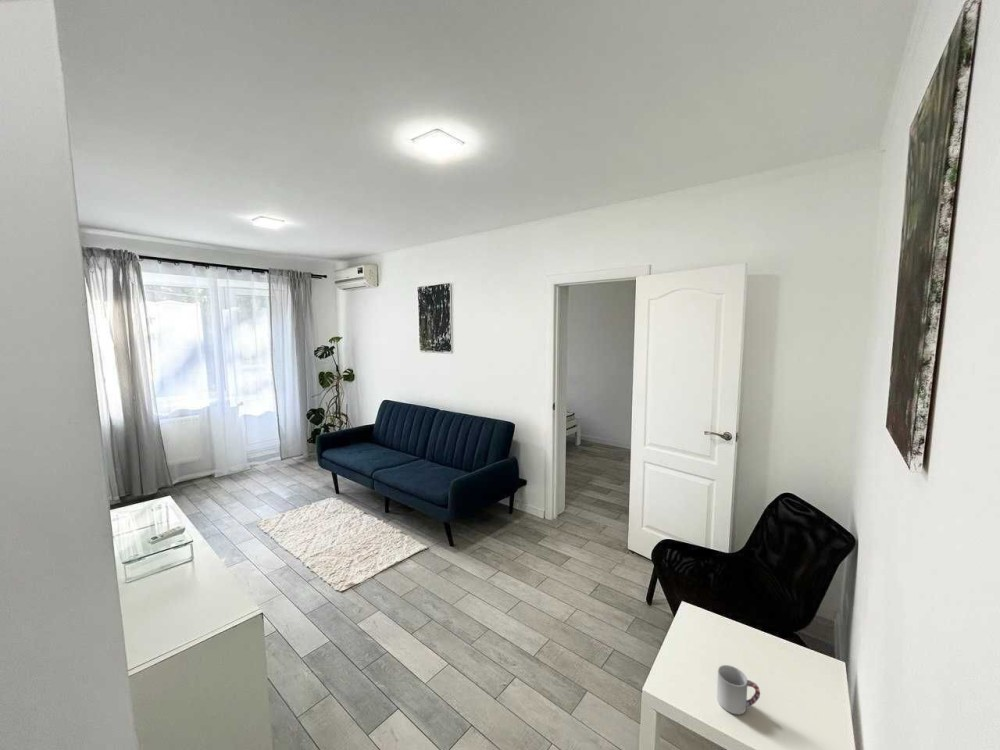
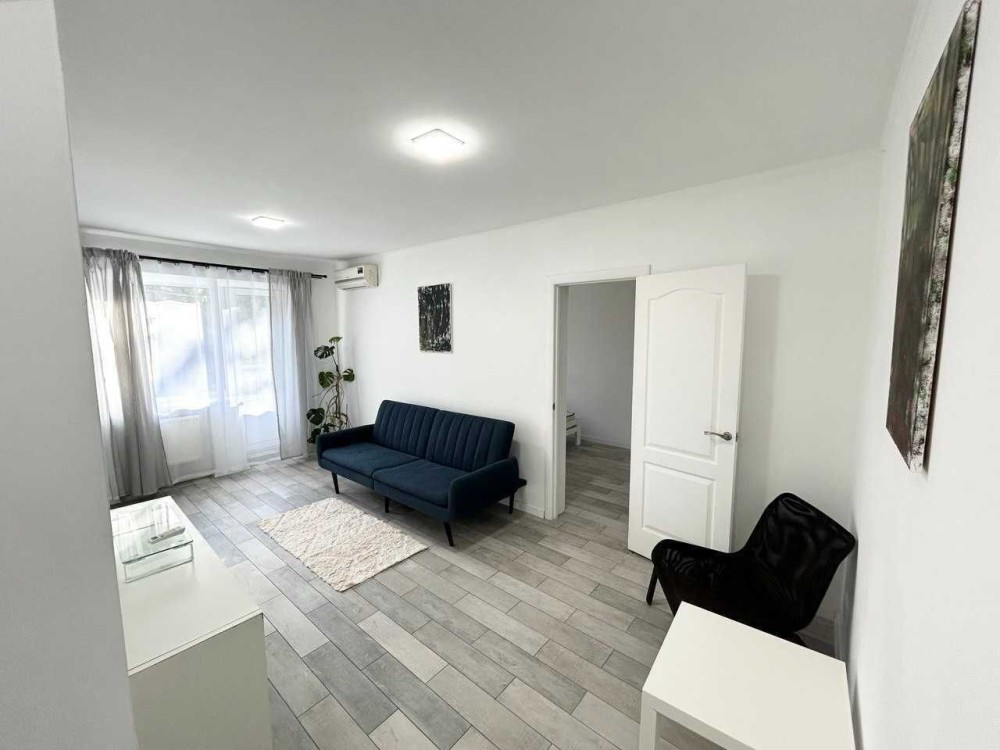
- cup (738, 690)
